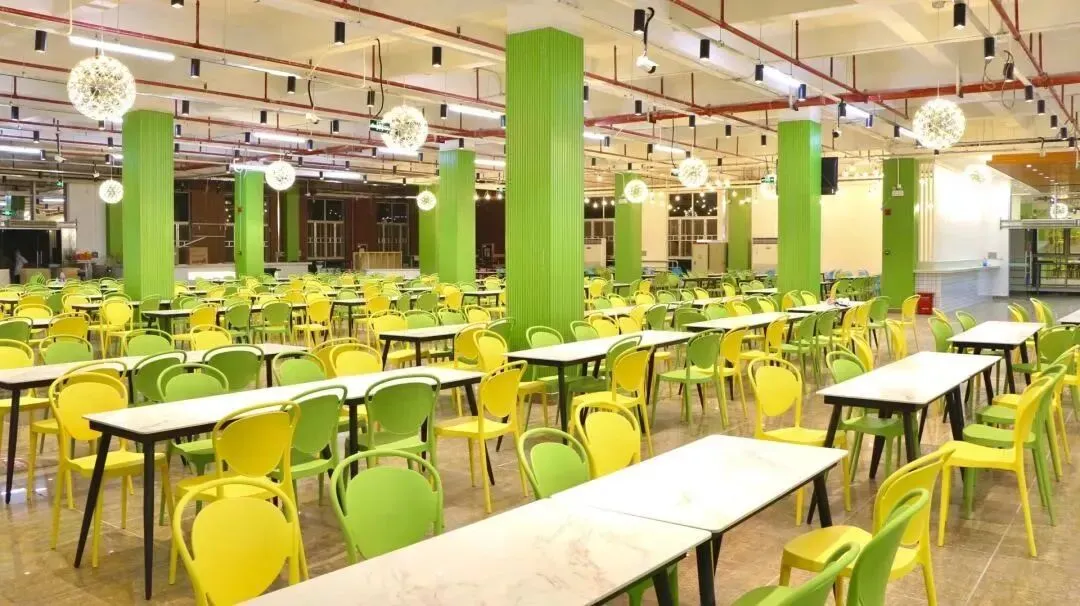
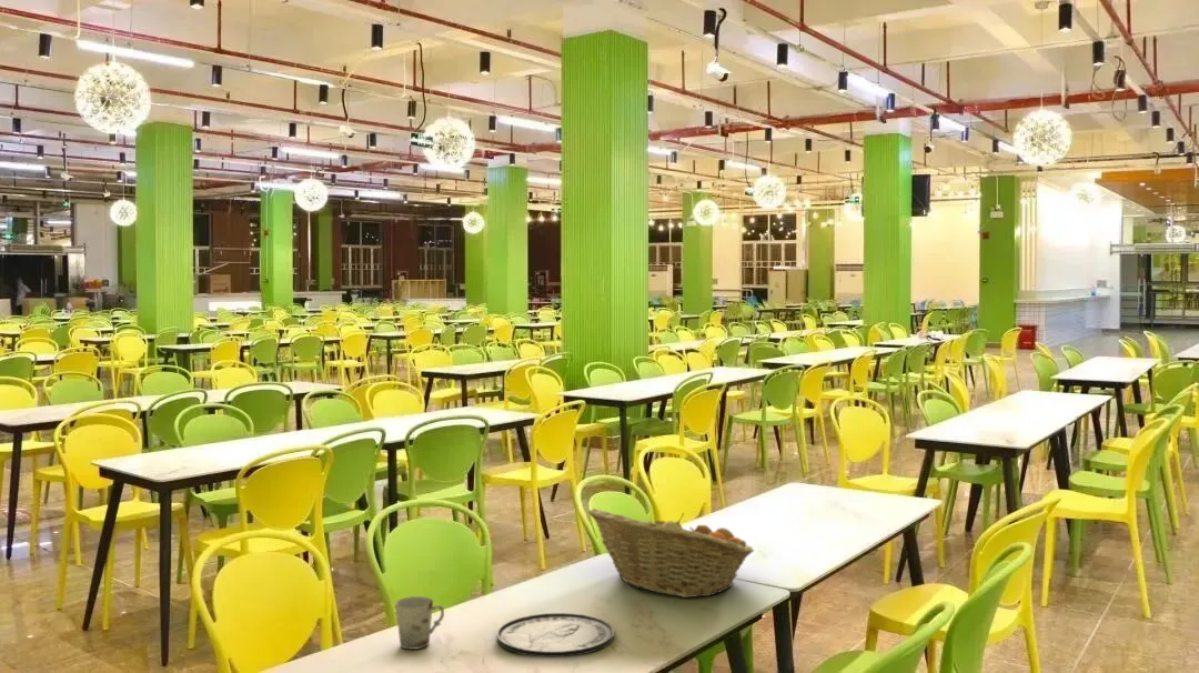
+ fruit basket (668, 544)
+ cup (421, 621)
+ plate (555, 633)
